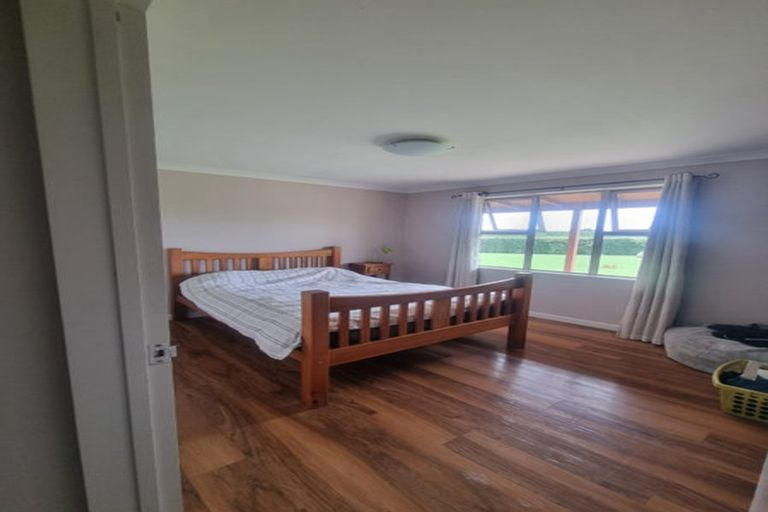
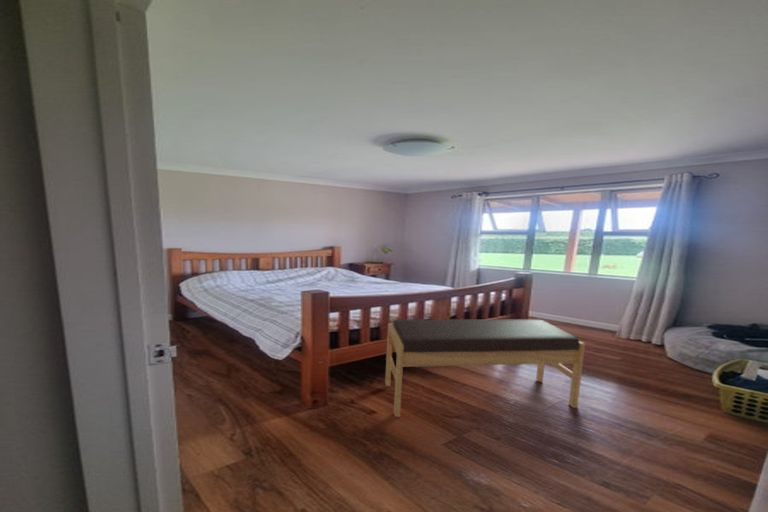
+ bench (479, 362)
